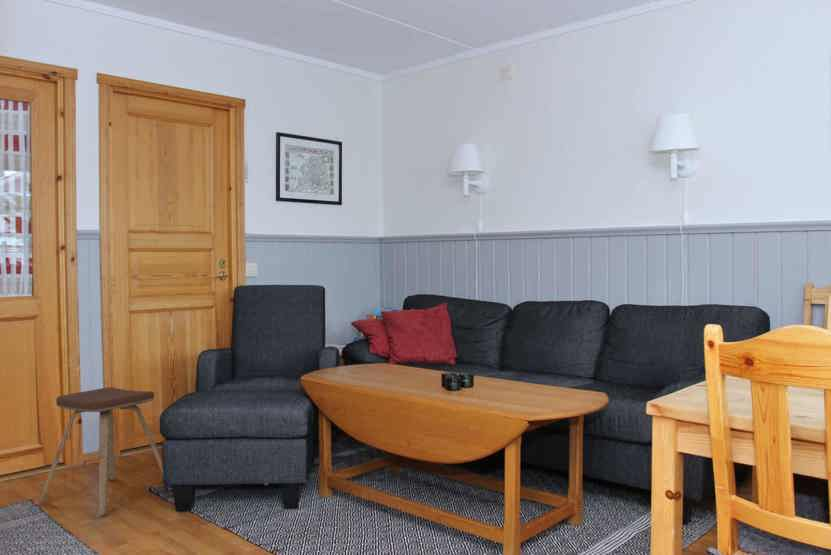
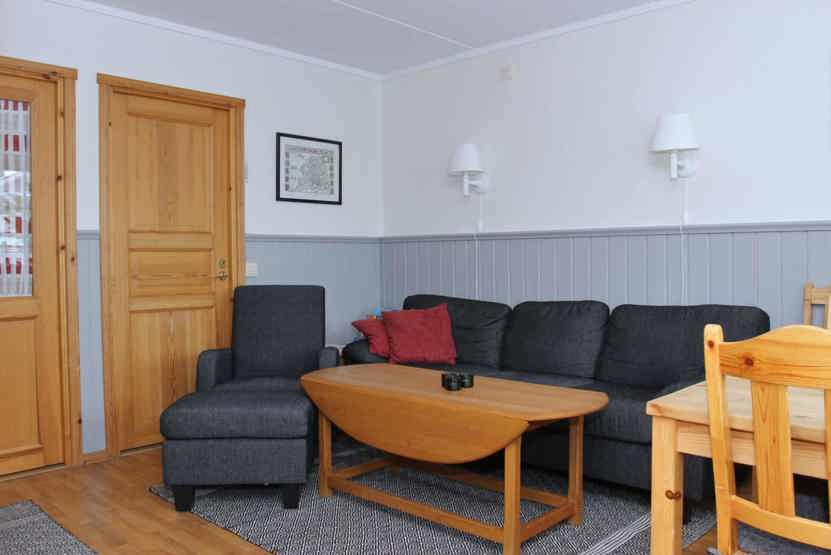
- music stool (106, 445)
